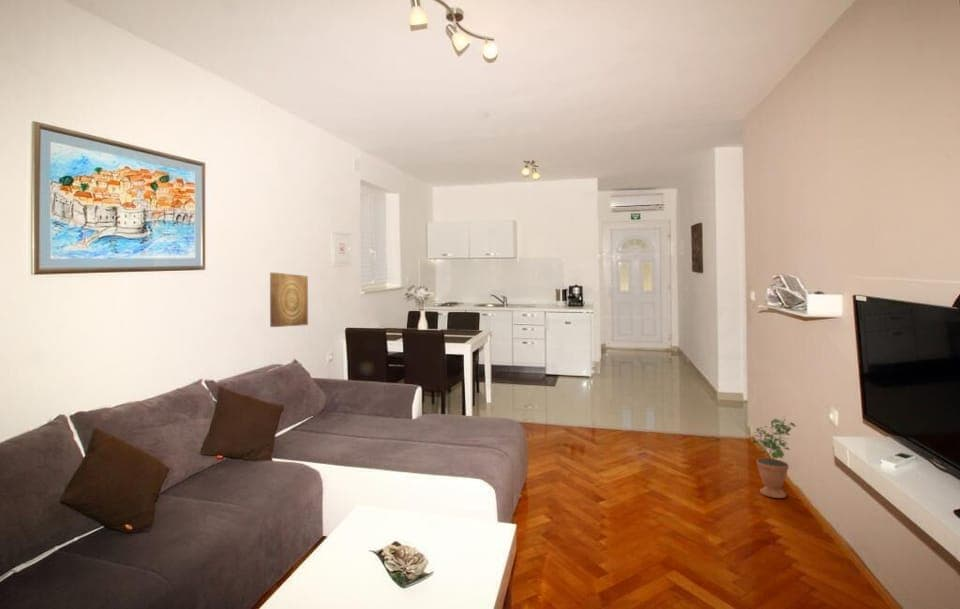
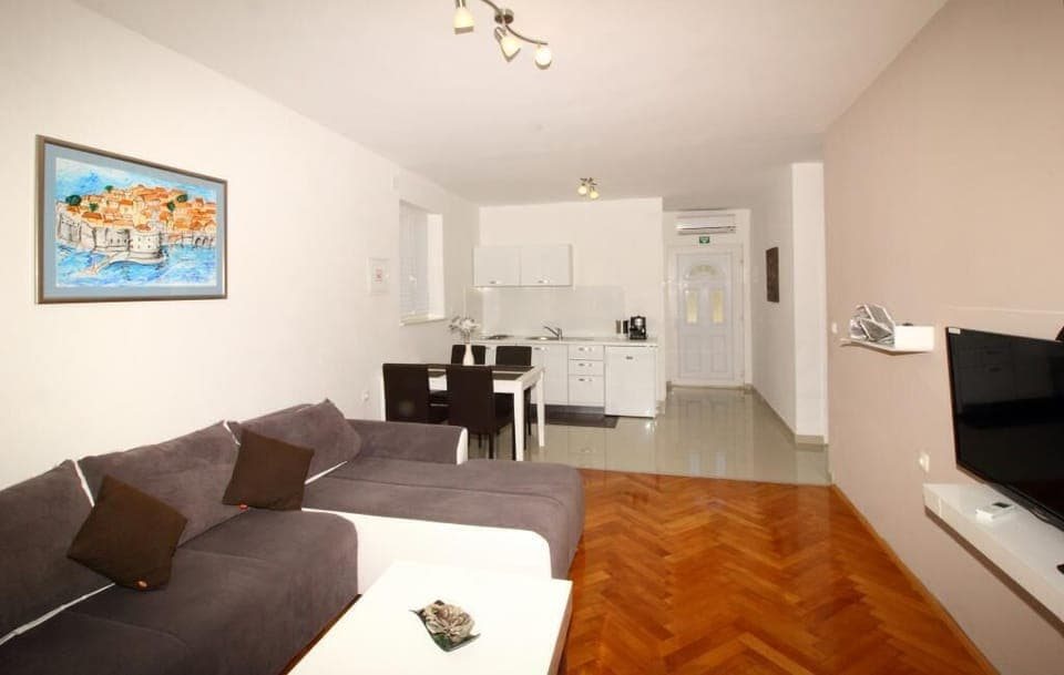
- wall art (290, 300)
- potted plant (774, 453)
